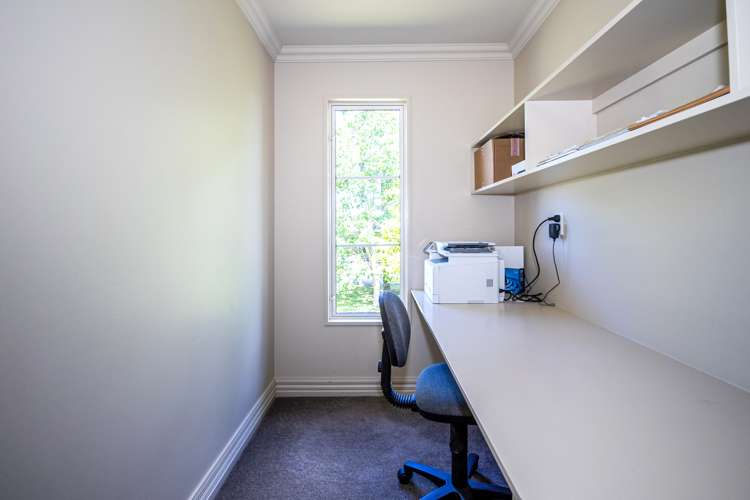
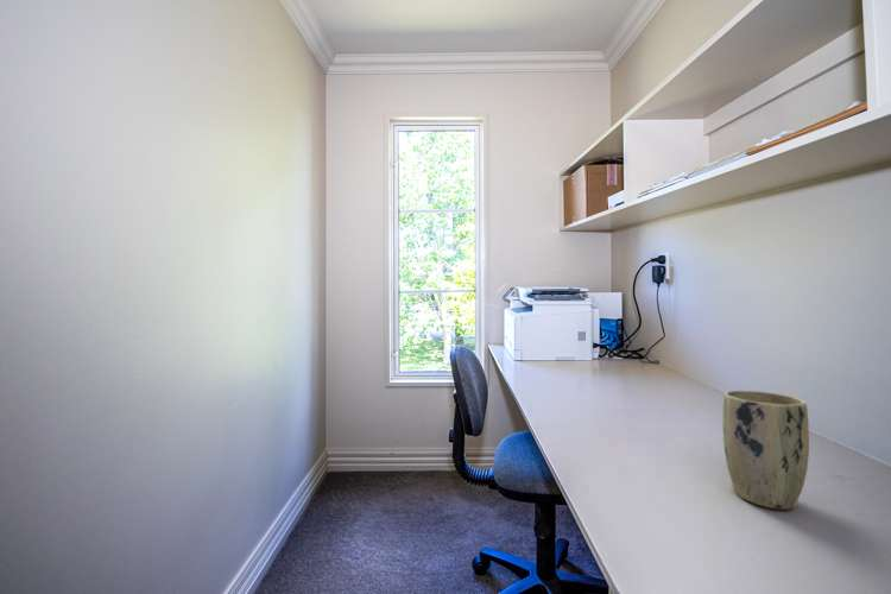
+ plant pot (763, 447)
